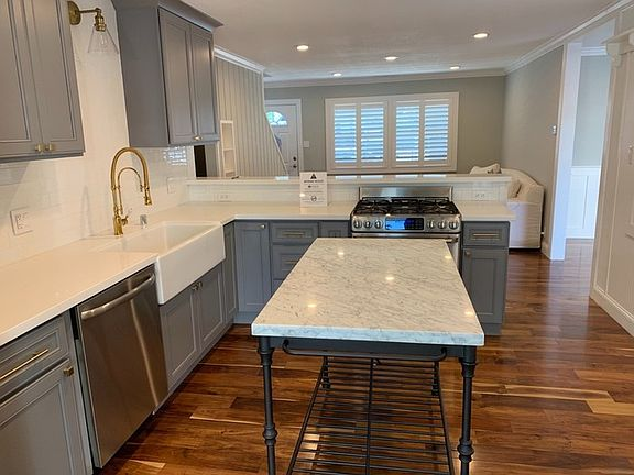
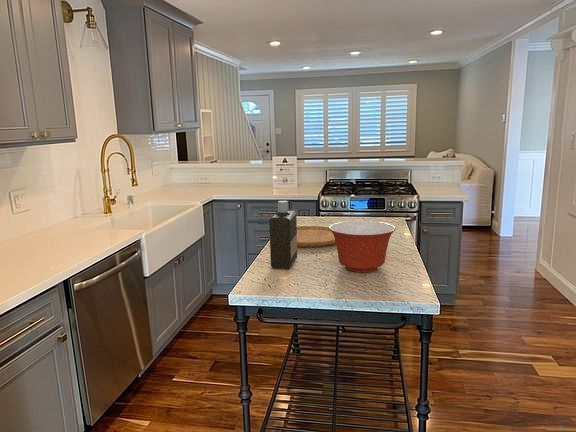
+ mixing bowl (361, 247)
+ cutting board (308, 235)
+ bottle (283, 232)
